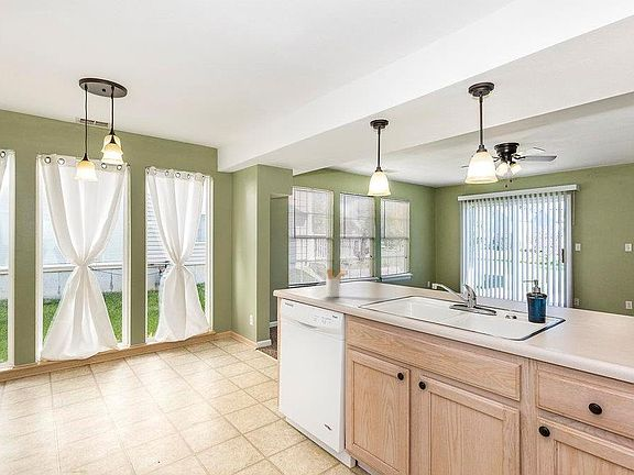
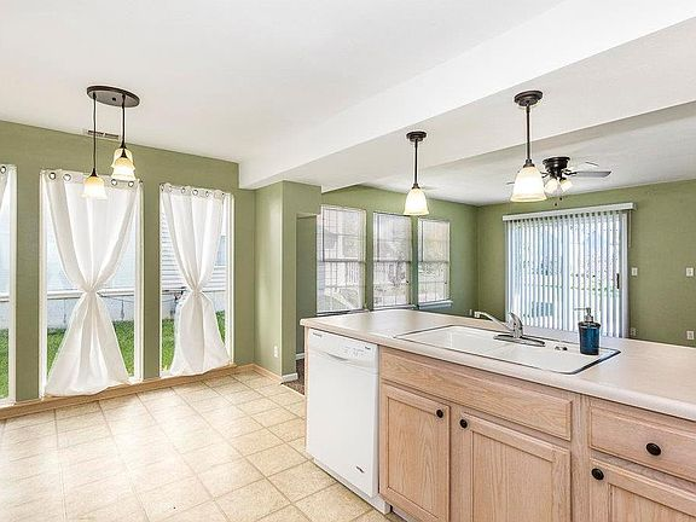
- utensil holder (336, 283)
